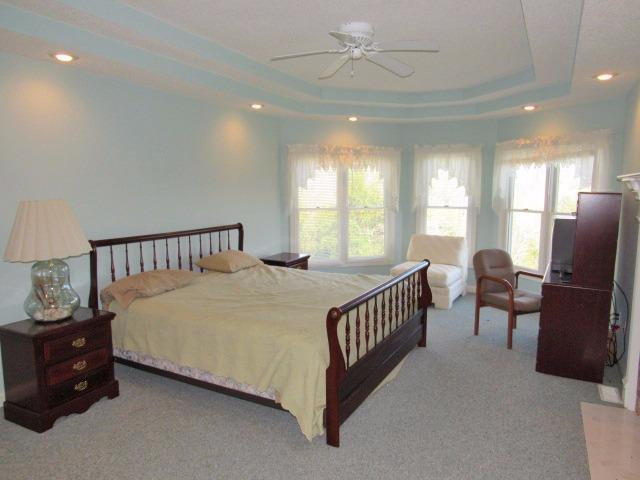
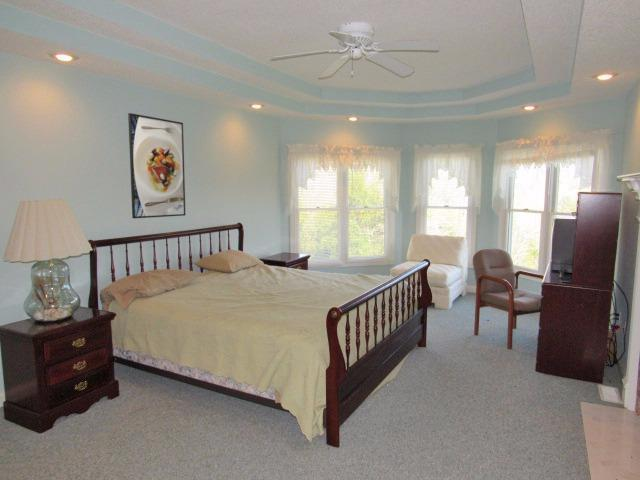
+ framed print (158, 168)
